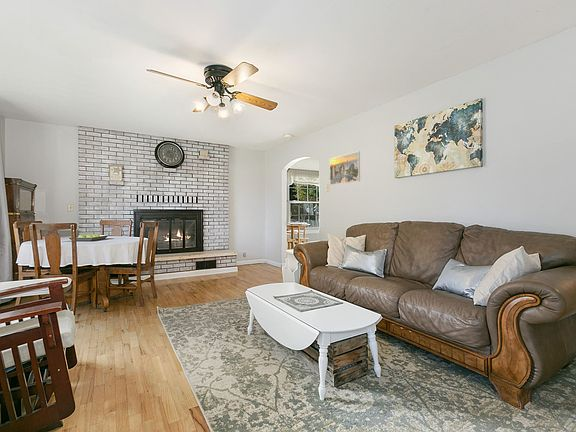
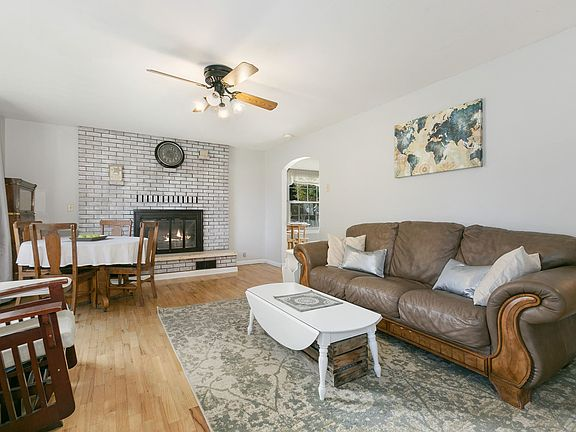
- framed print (344, 169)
